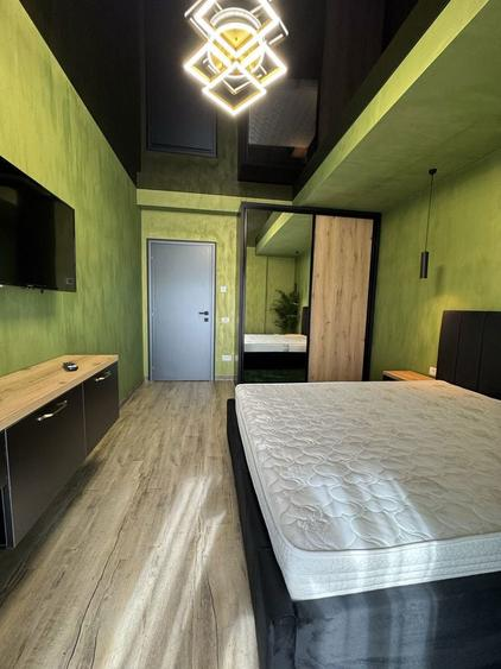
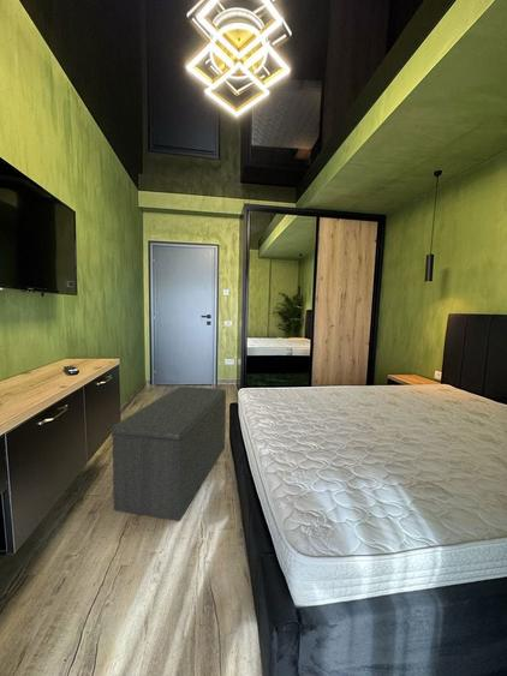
+ bench (179, 438)
